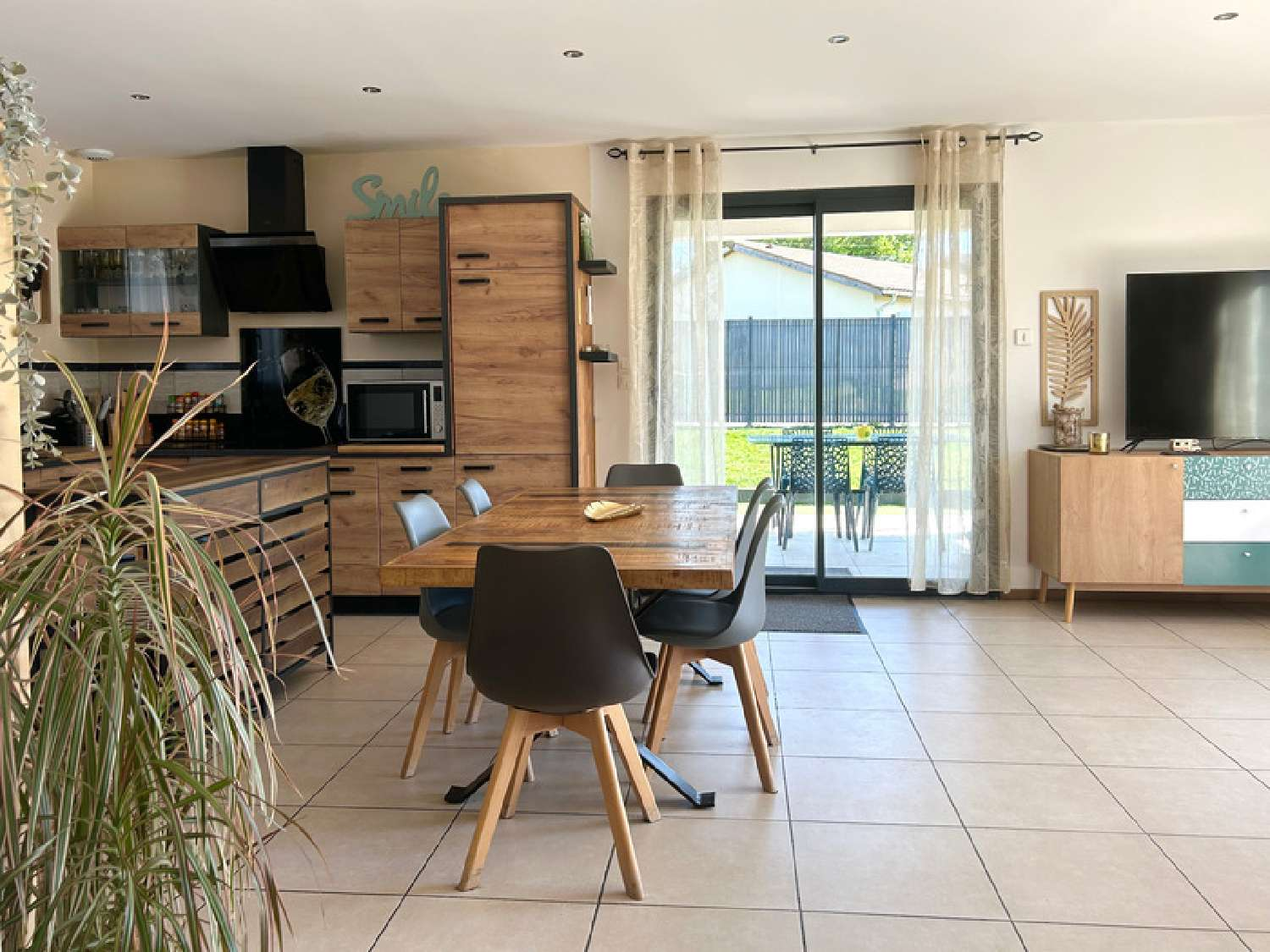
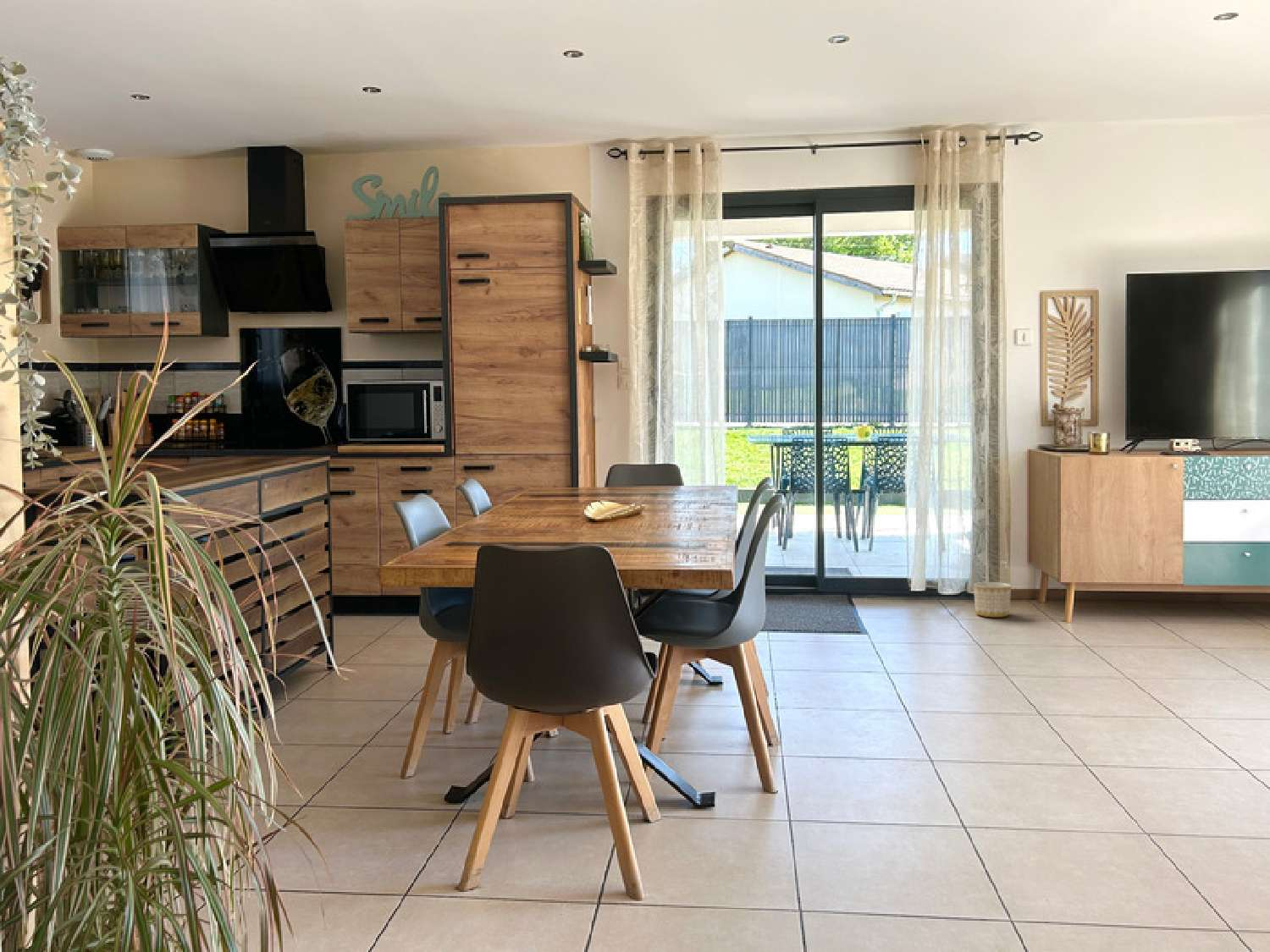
+ planter (991, 599)
